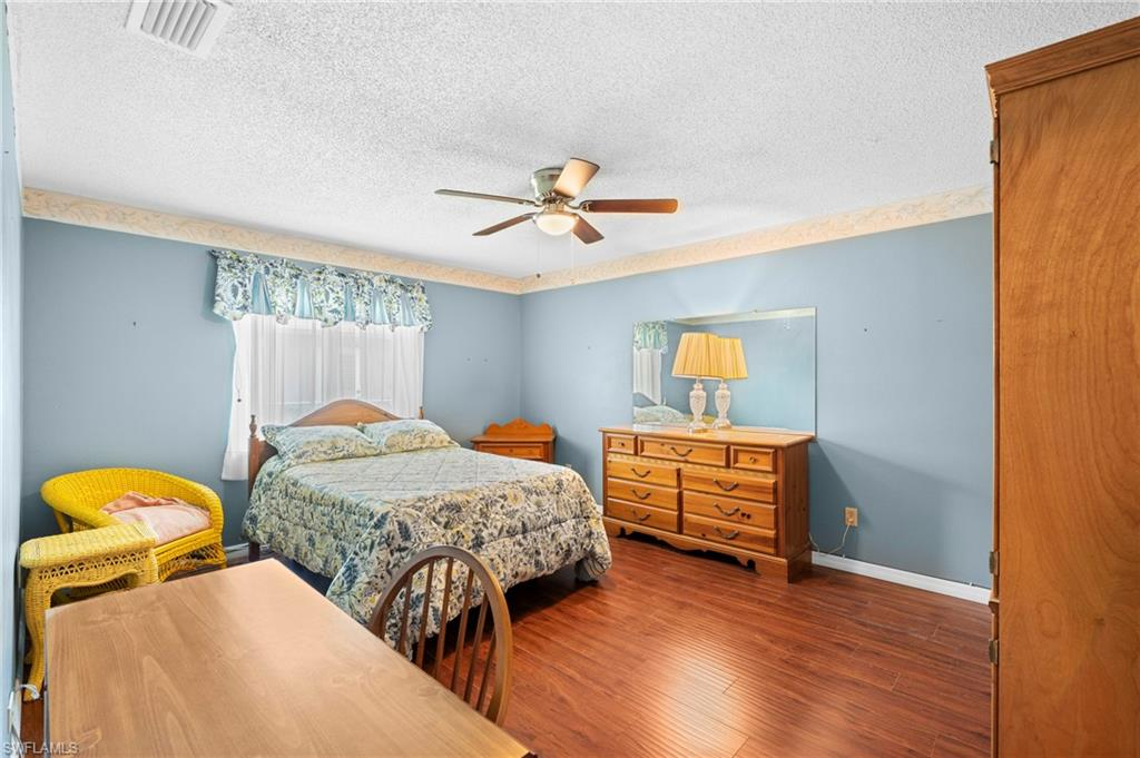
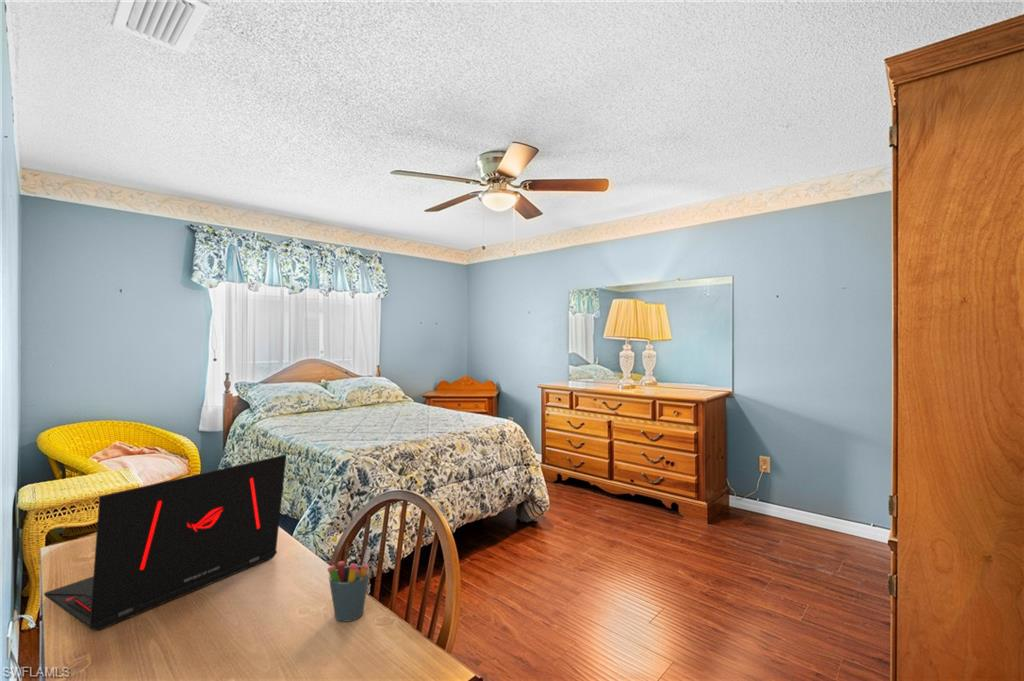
+ laptop (175, 520)
+ pen holder (349, 583)
